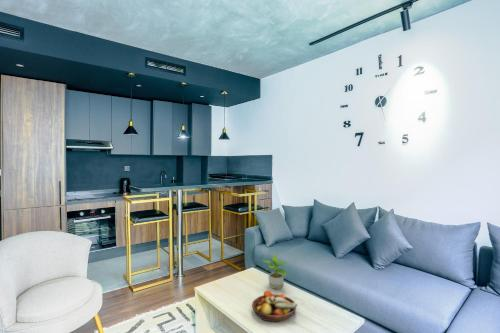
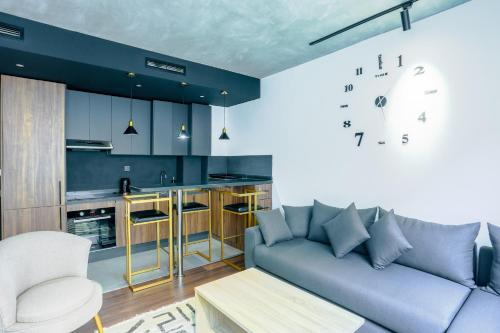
- potted plant (275, 272)
- fruit bowl (274, 302)
